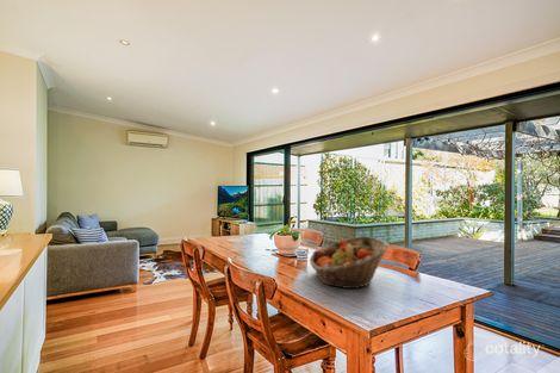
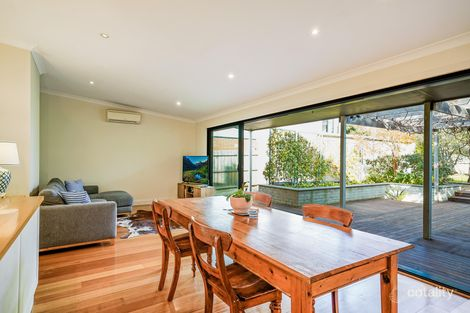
- fruit basket (347, 259)
